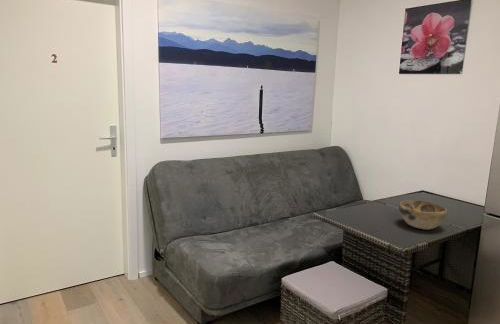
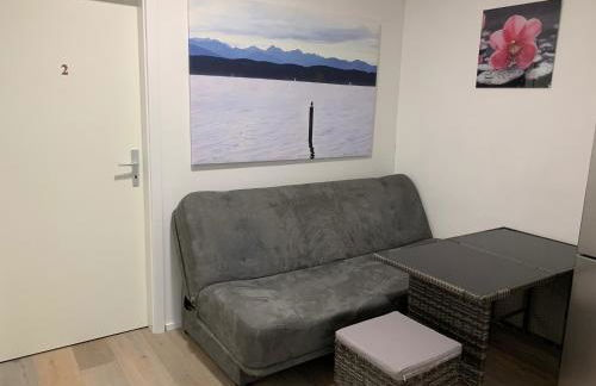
- decorative bowl (421, 216)
